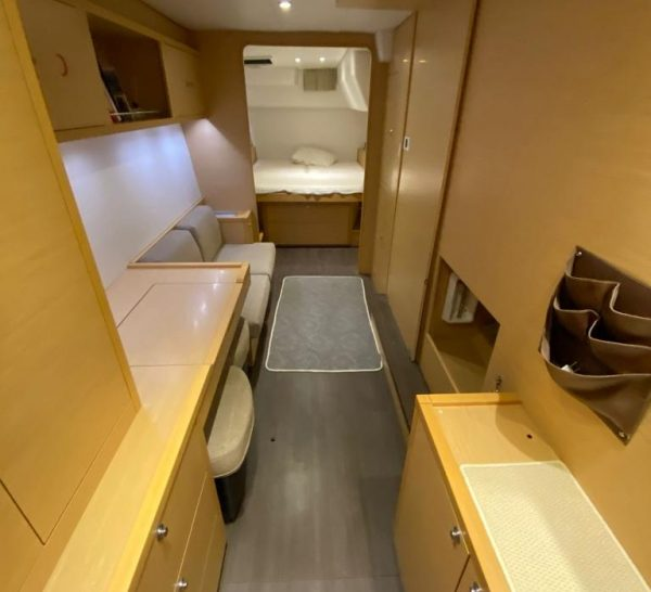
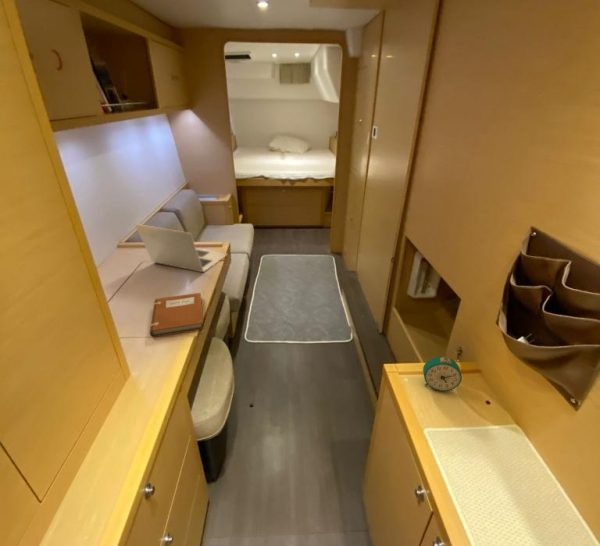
+ alarm clock (441, 371)
+ laptop (185, 240)
+ notebook (177, 312)
